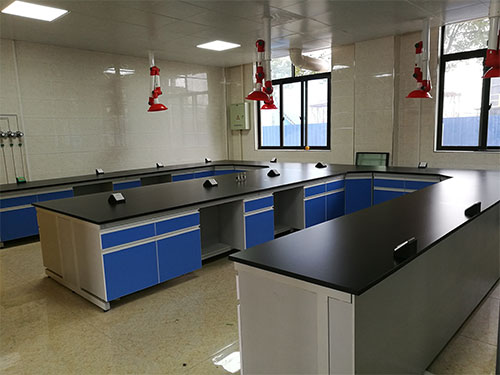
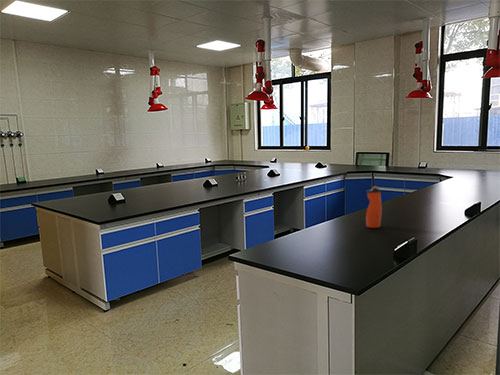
+ water bottle (373, 206)
